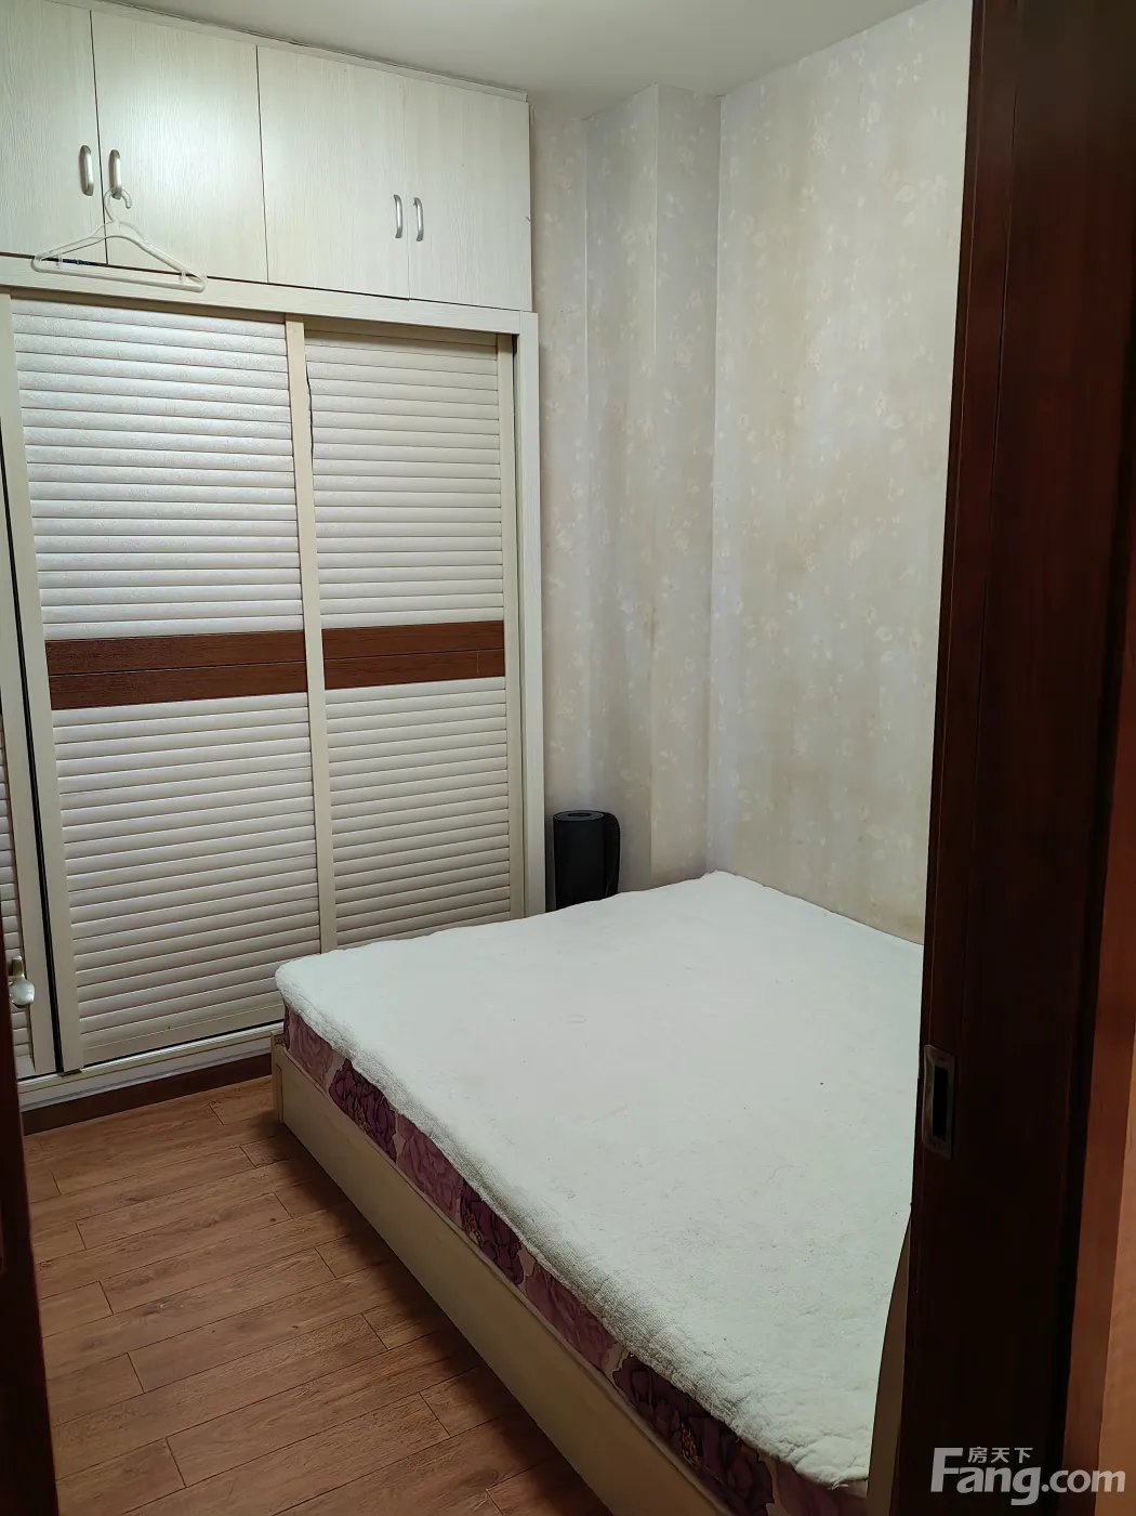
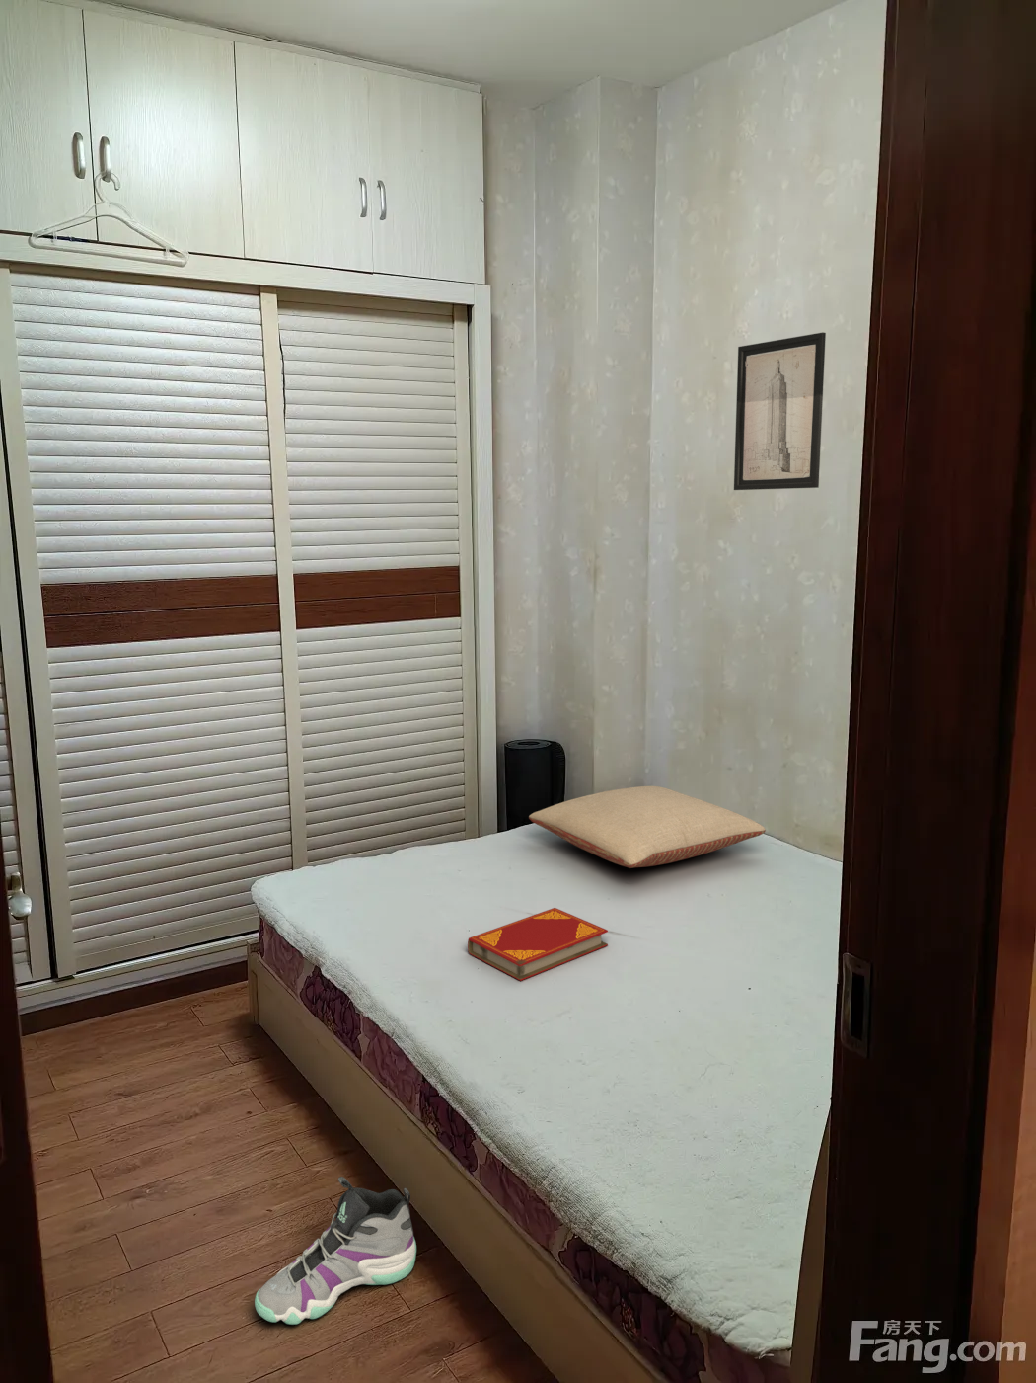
+ hardback book (538, 942)
+ pillow (643, 823)
+ sneaker (334, 1236)
+ wall art (777, 415)
